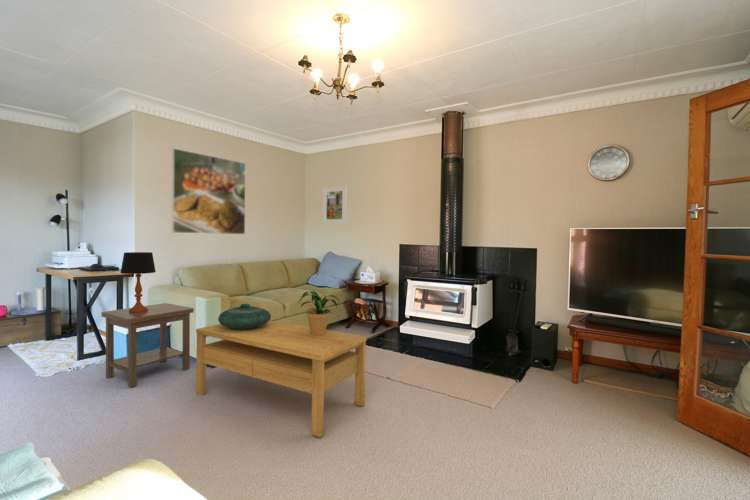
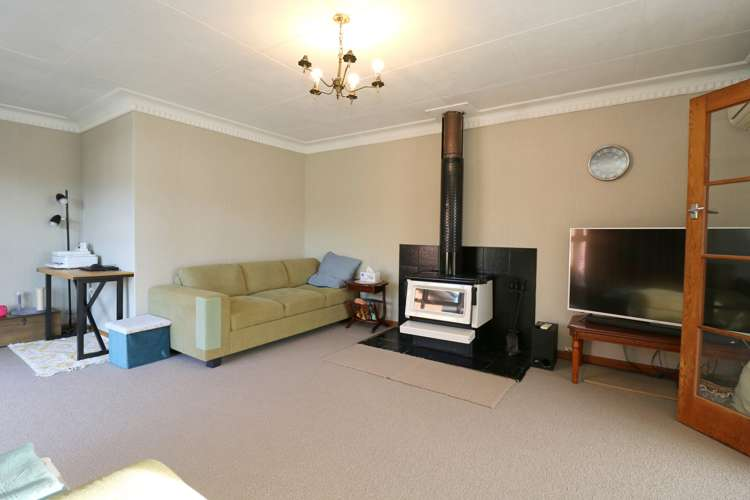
- decorative bowl (245, 315)
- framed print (334, 205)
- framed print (211, 195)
- side table (151, 350)
- coffee table (278, 366)
- table lamp (138, 281)
- potted plant (317, 312)
